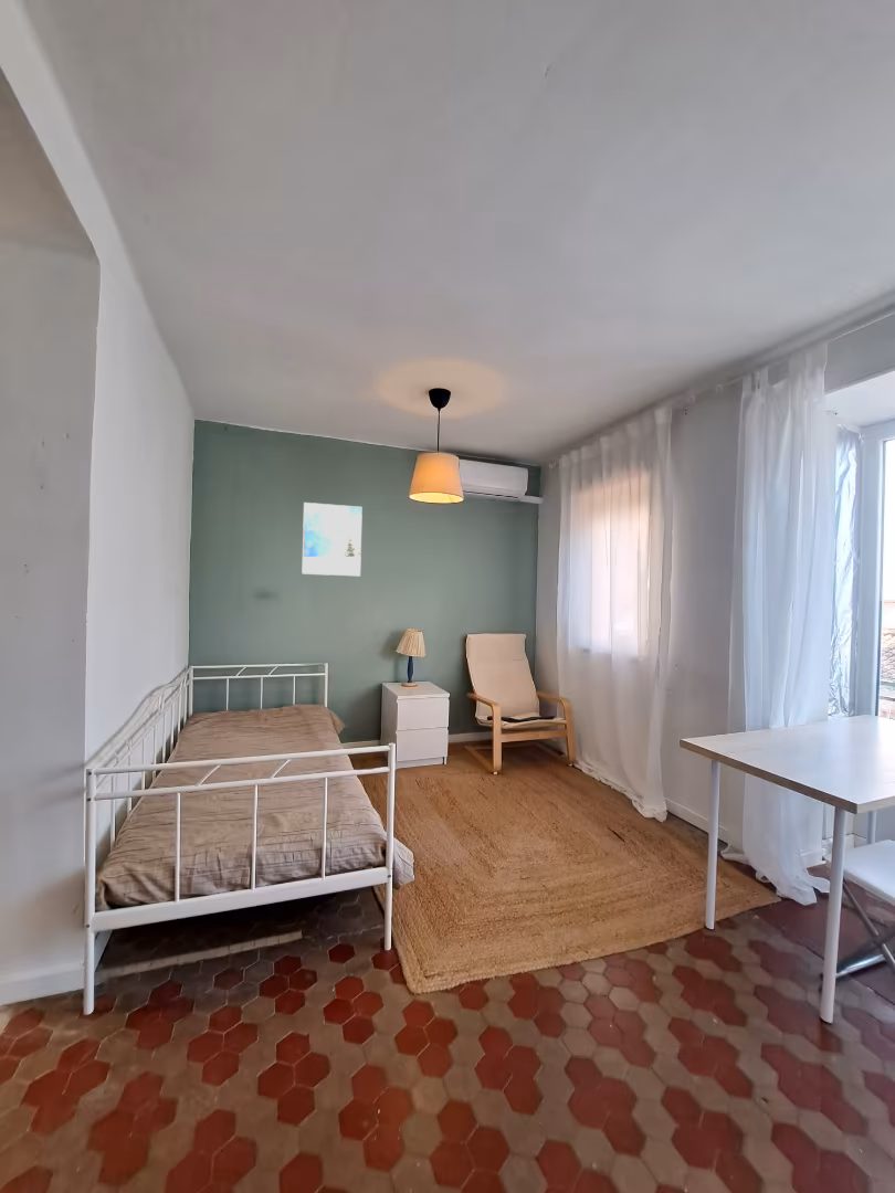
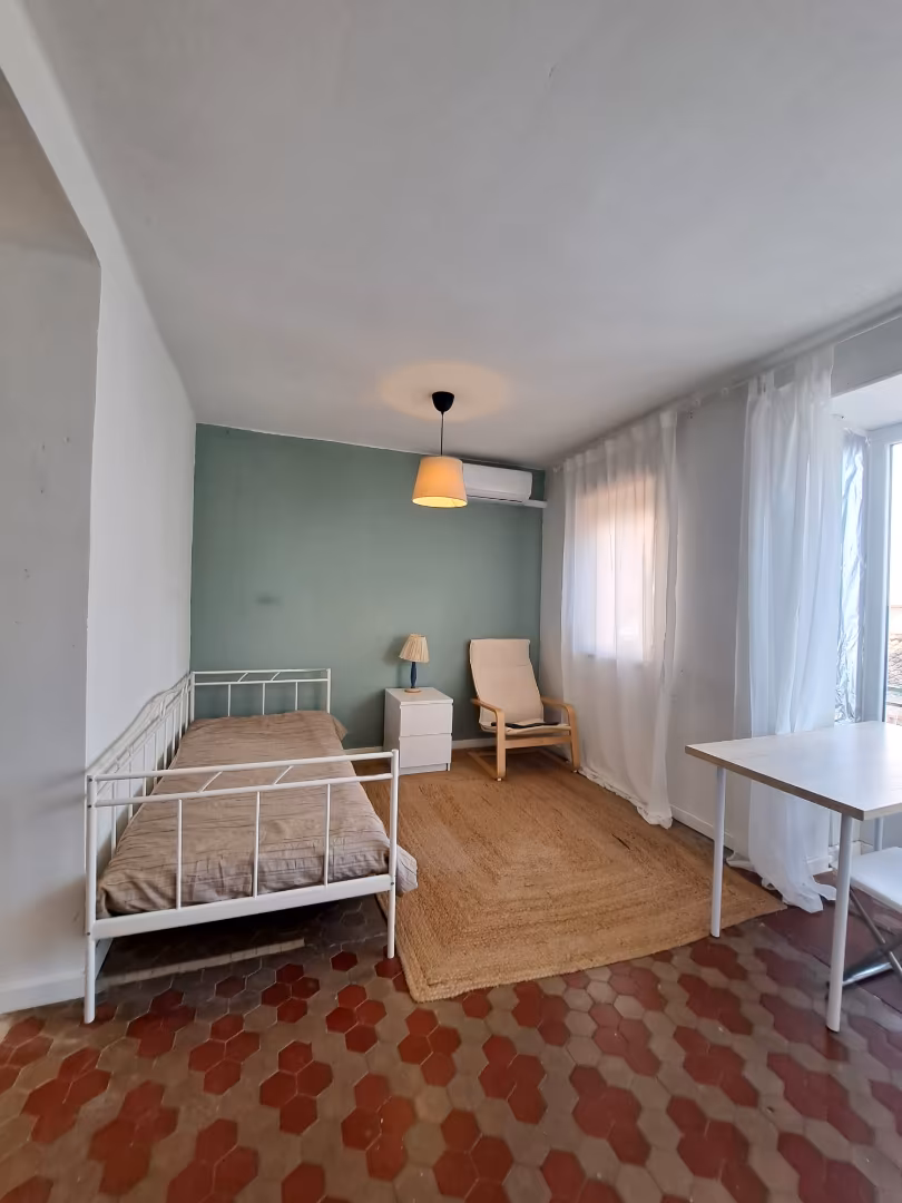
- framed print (331, 539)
